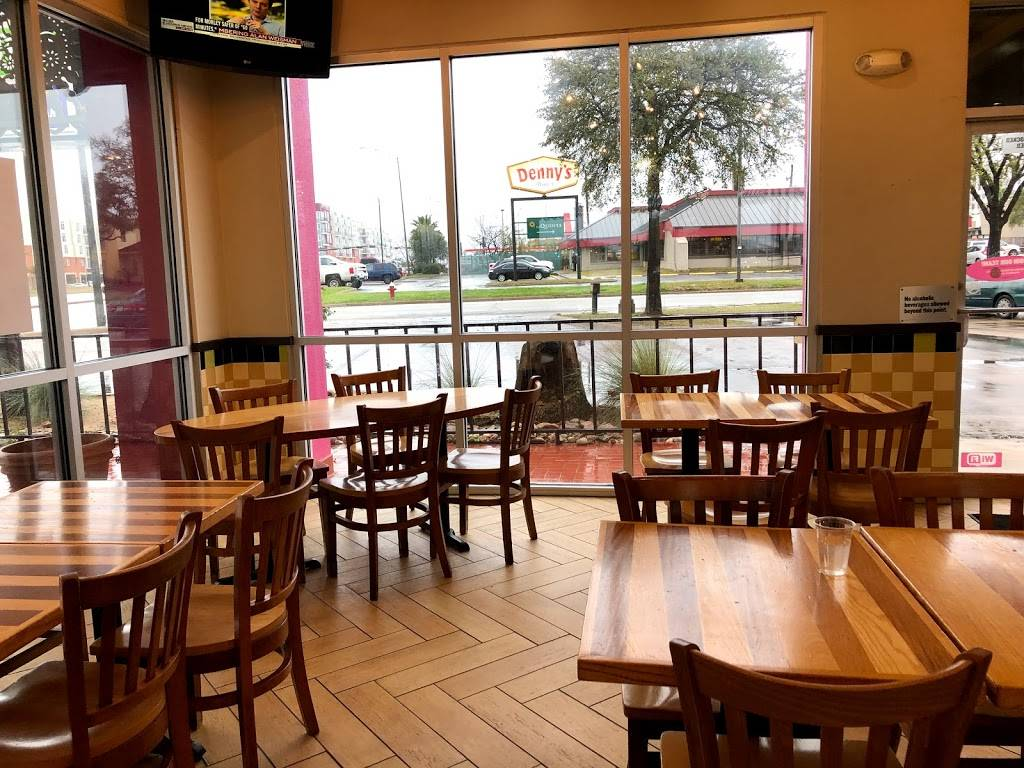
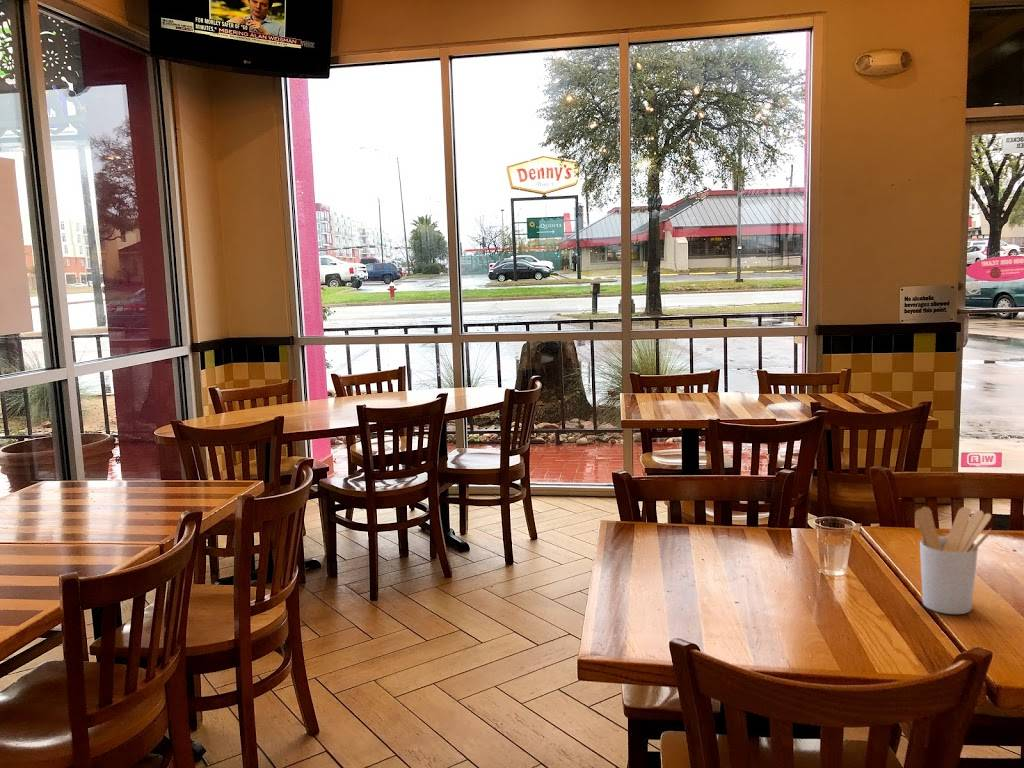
+ utensil holder (955, 557)
